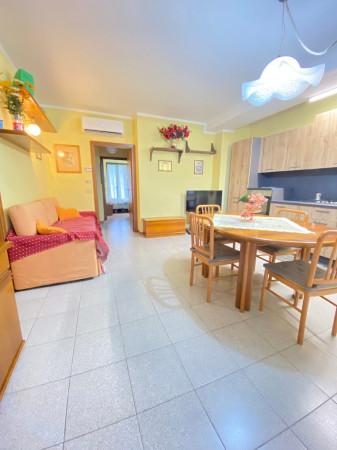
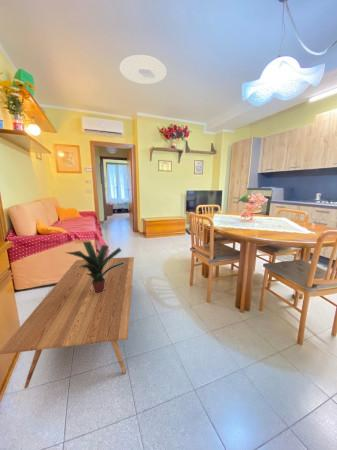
+ ceiling light (143, 68)
+ potted plant (93, 267)
+ coffee table (94, 303)
